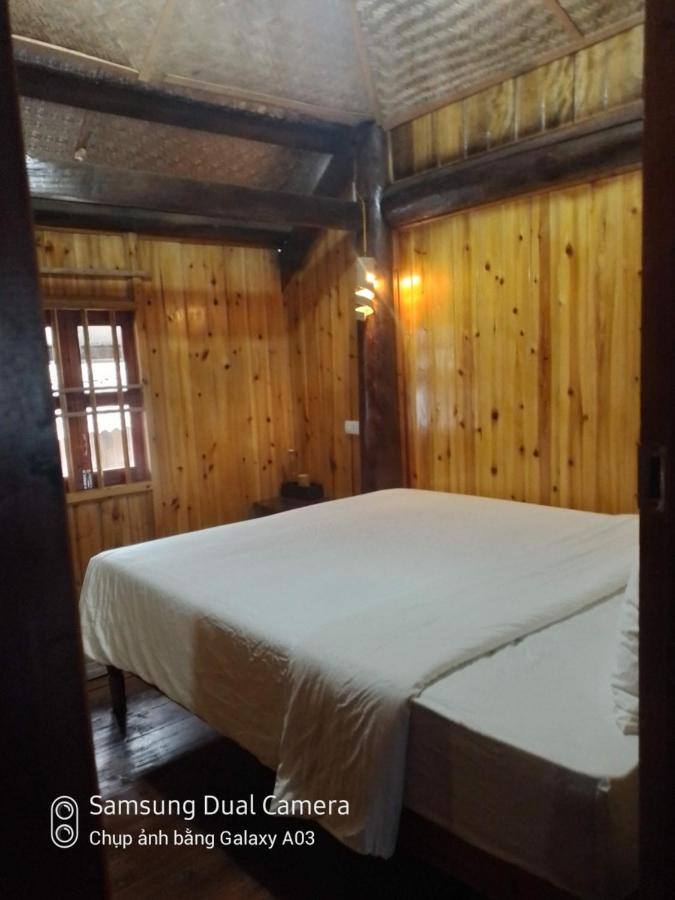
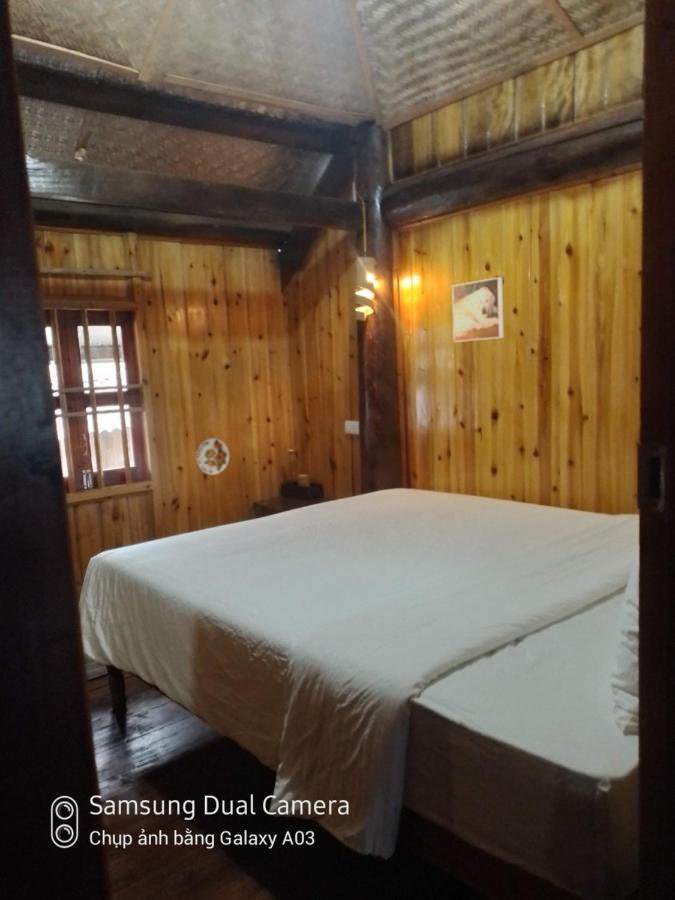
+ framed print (477, 311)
+ decorative plate (212, 456)
